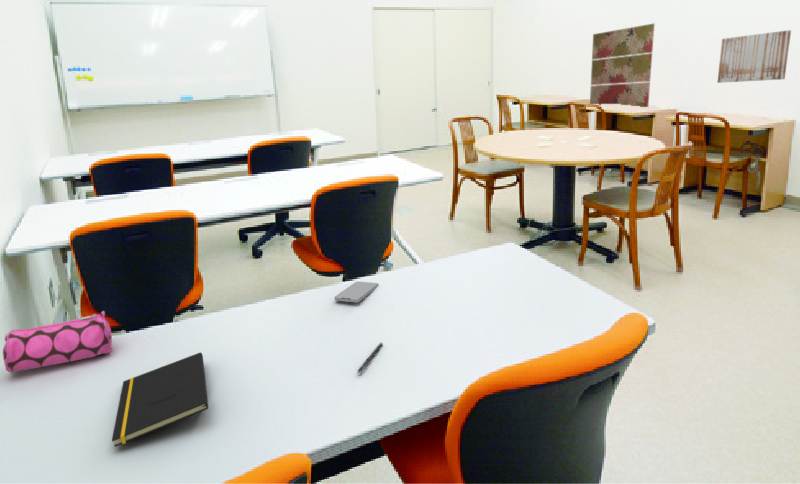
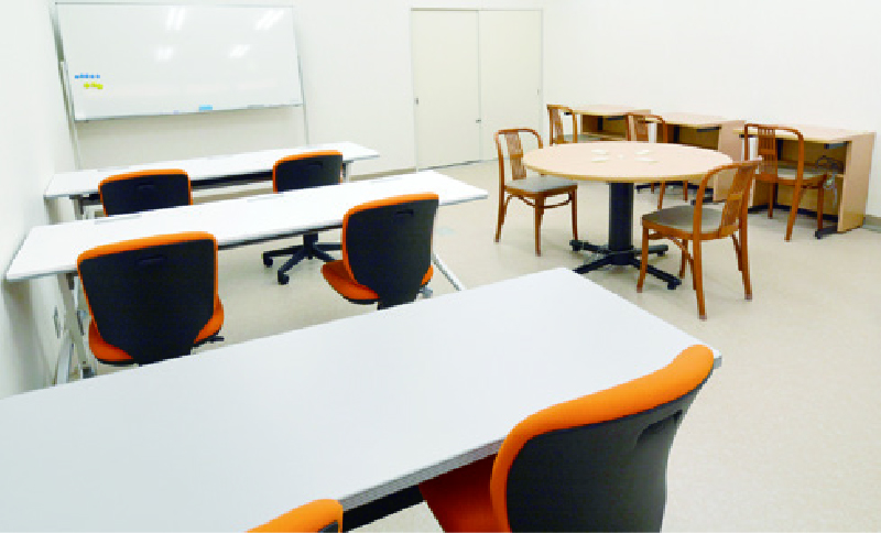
- smartphone (357, 291)
- pencil case (58, 341)
- wall art (619, 70)
- notepad (162, 394)
- wall art (751, 58)
- pen (370, 357)
